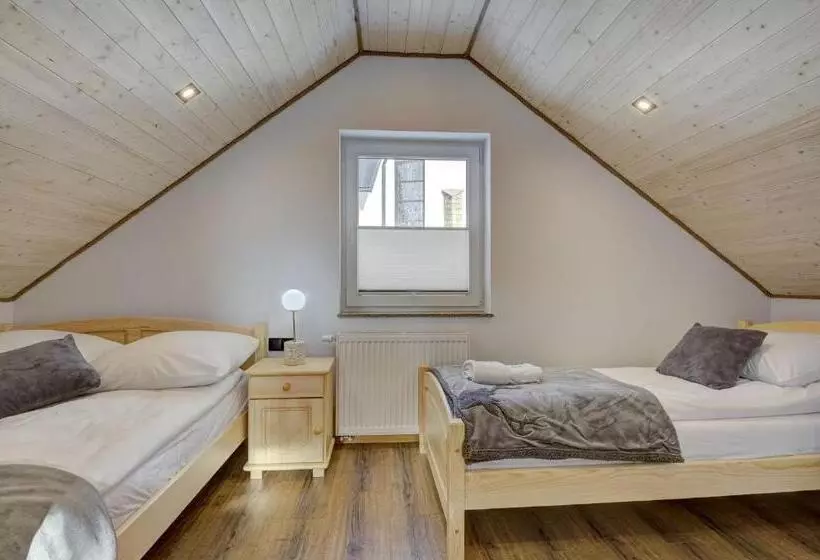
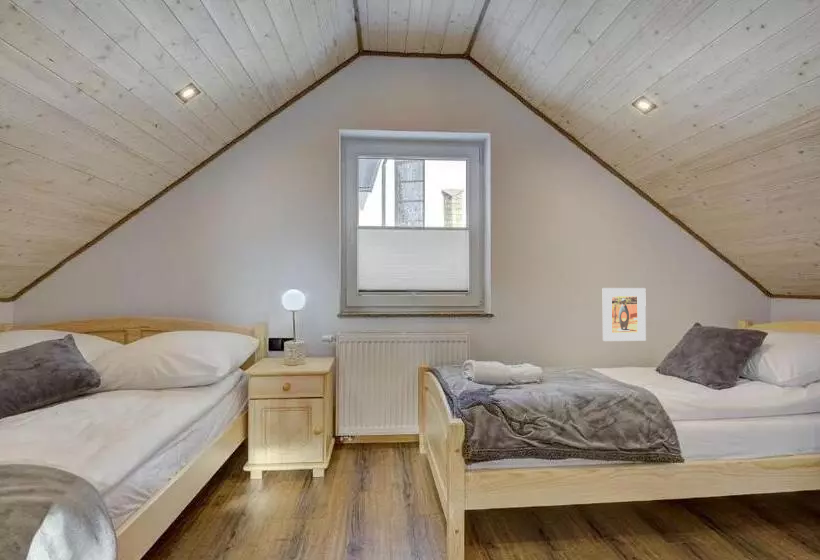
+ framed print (624, 314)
